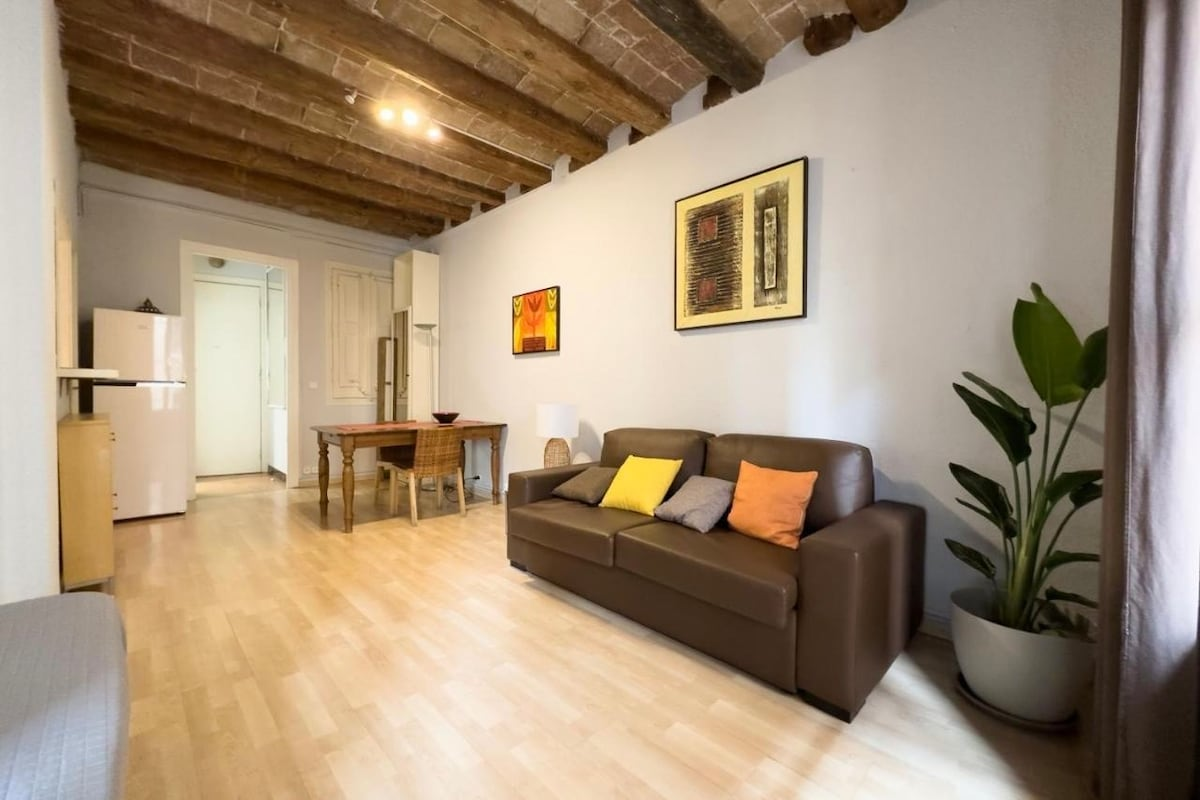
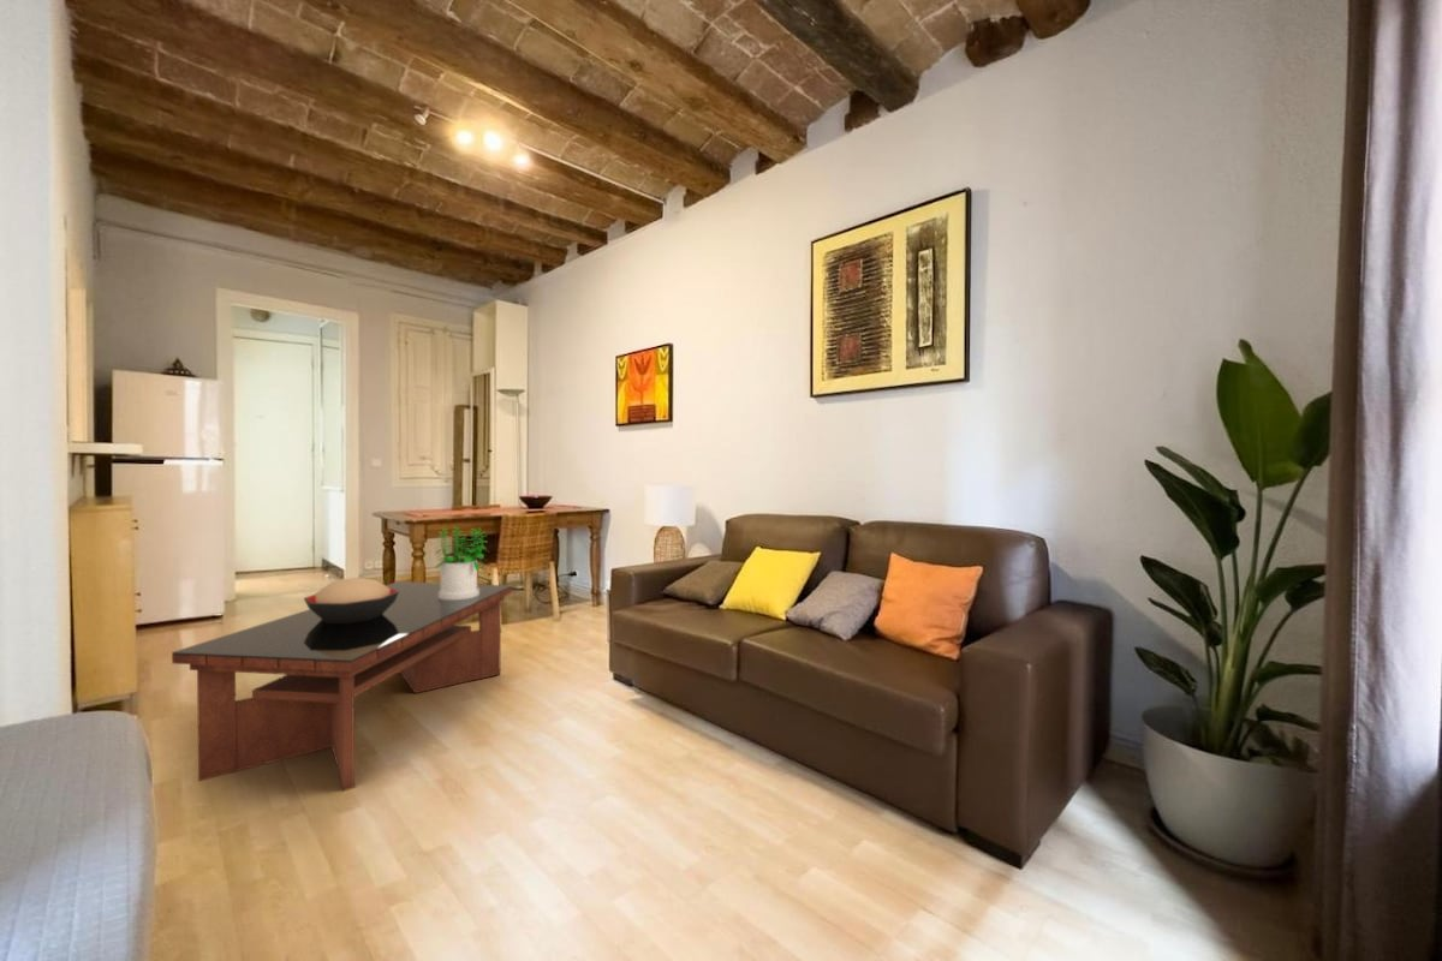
+ potted plant (460, 560)
+ coffee table (380, 663)
+ decorative bowl (352, 596)
